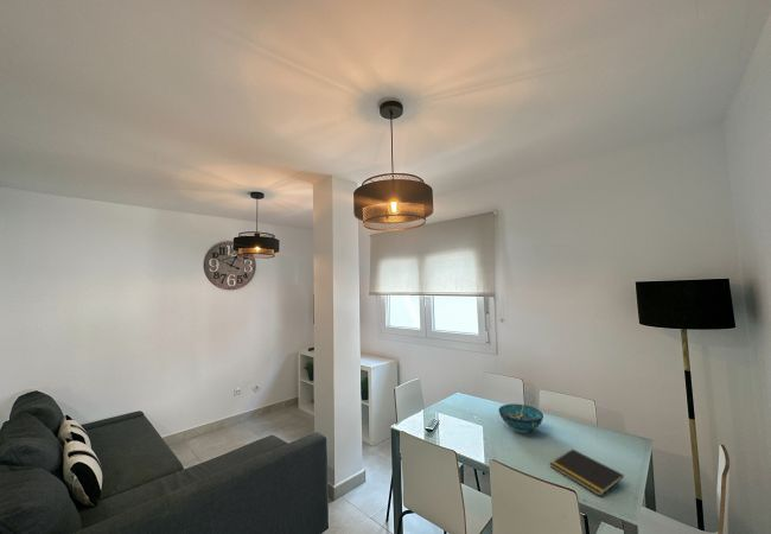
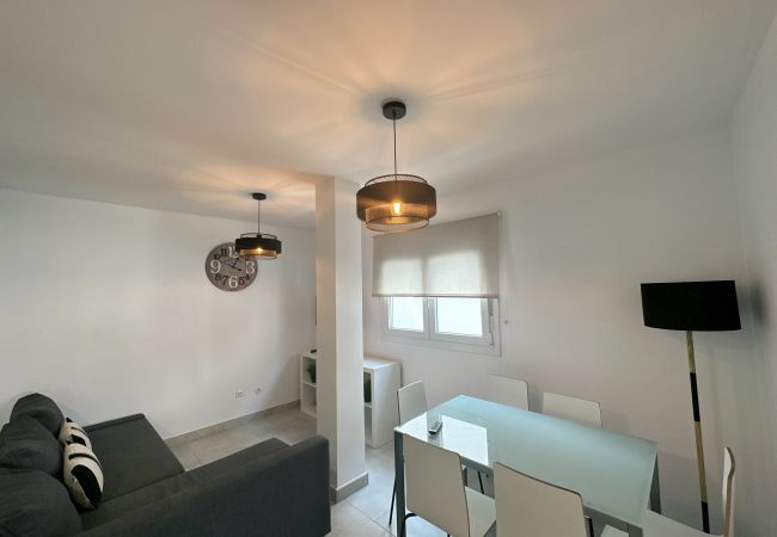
- decorative bowl (521, 420)
- notepad (585, 470)
